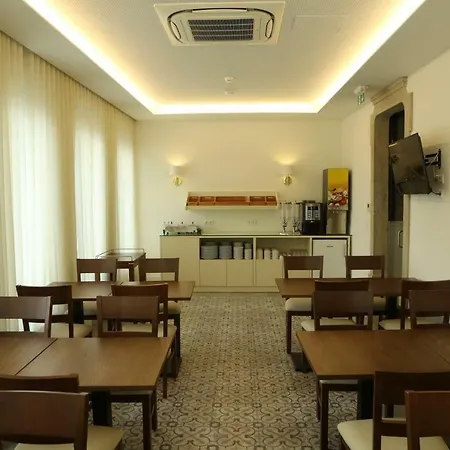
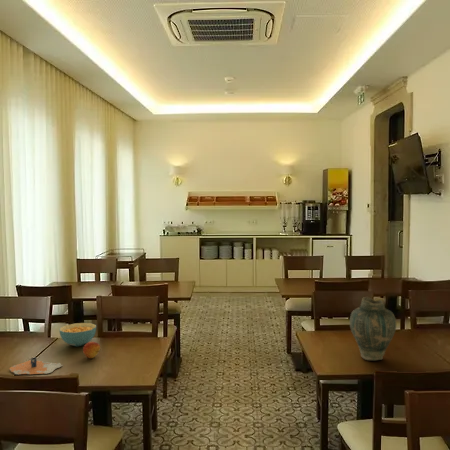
+ cereal bowl (78, 336)
+ cup (36, 363)
+ fruit (91, 350)
+ vase (372, 328)
